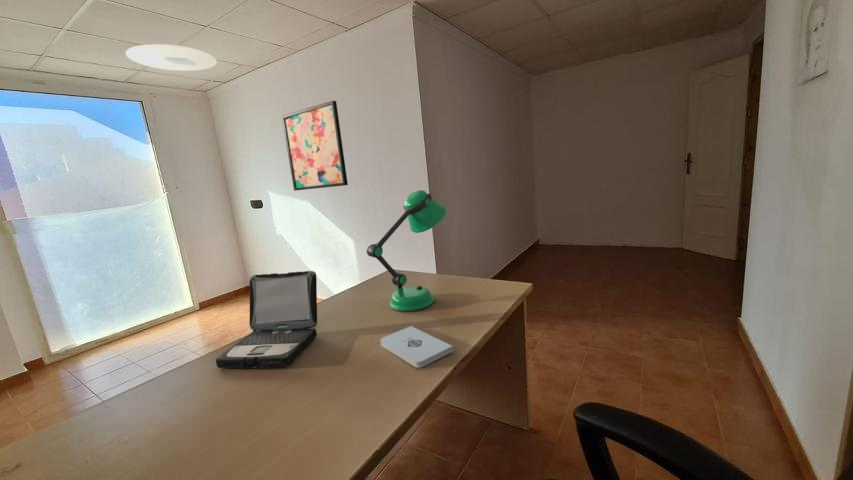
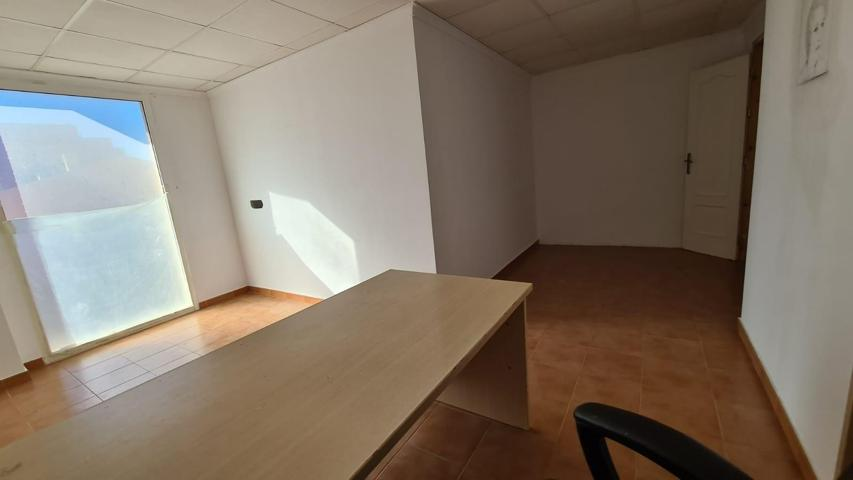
- laptop (269, 315)
- notepad (414, 345)
- wall art (313, 149)
- ceiling light (173, 55)
- desk lamp (414, 232)
